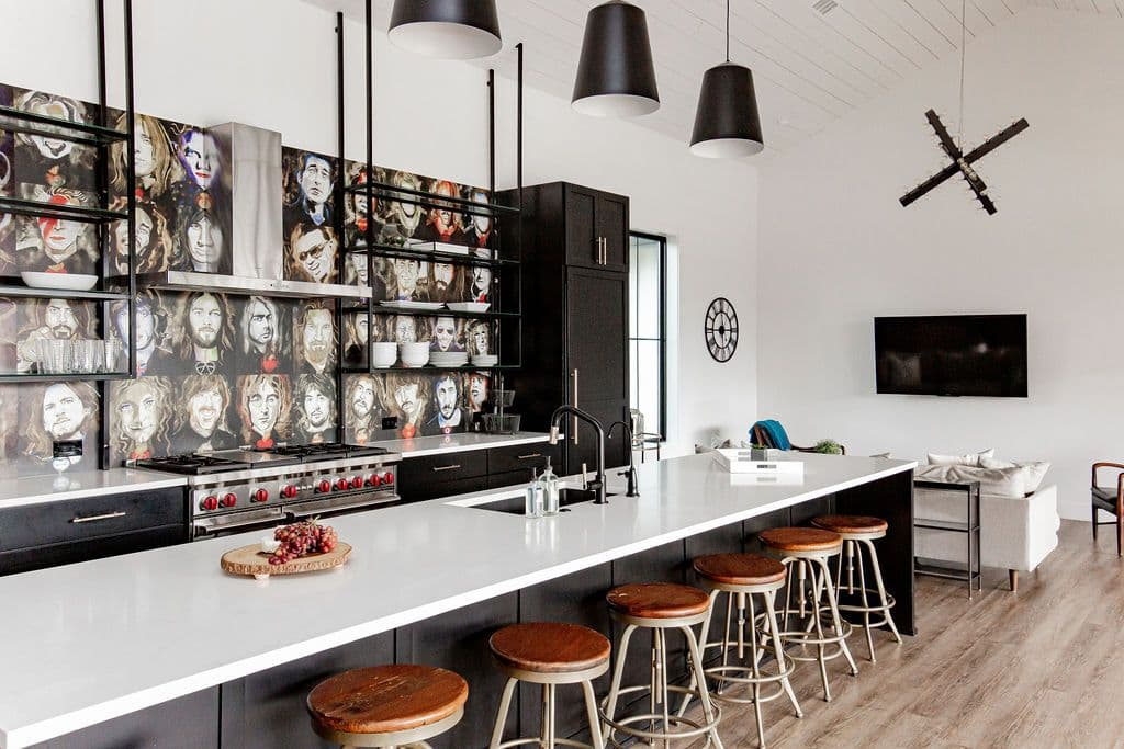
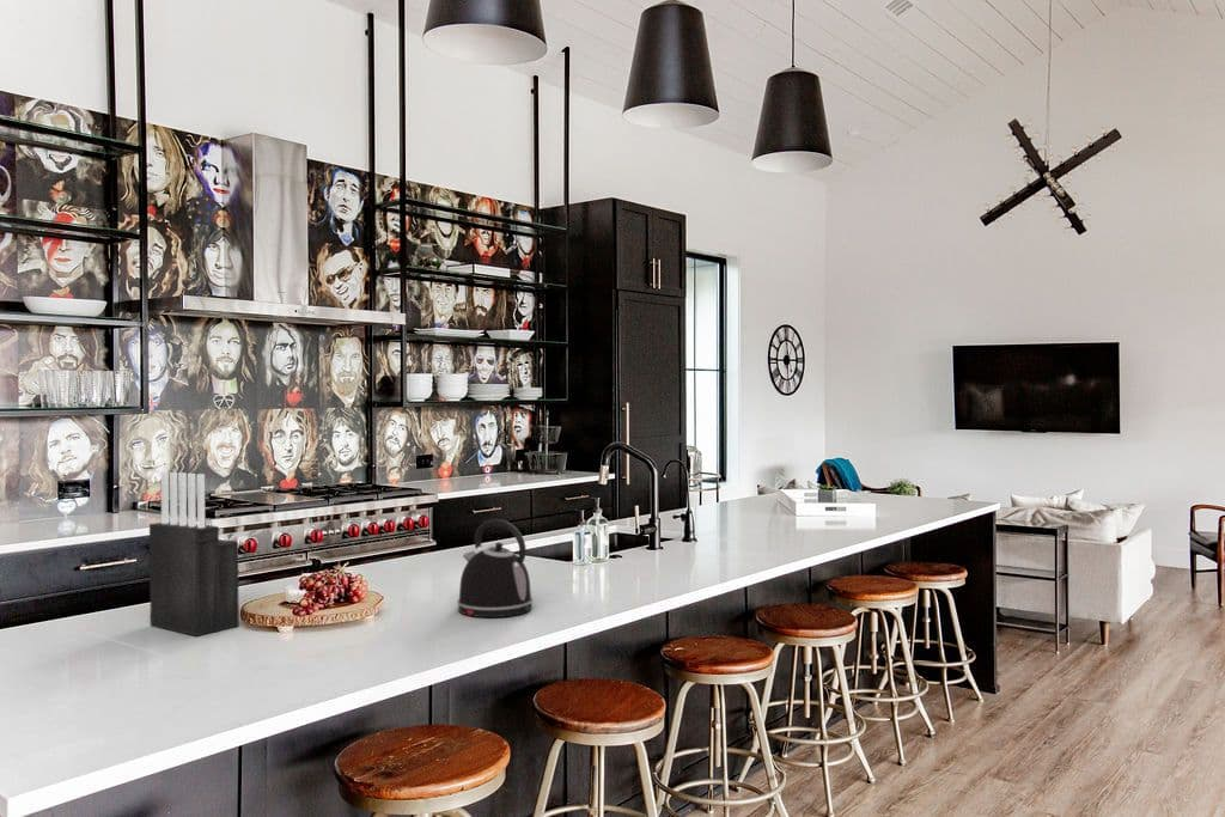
+ knife block (197, 548)
+ kettle (495, 563)
